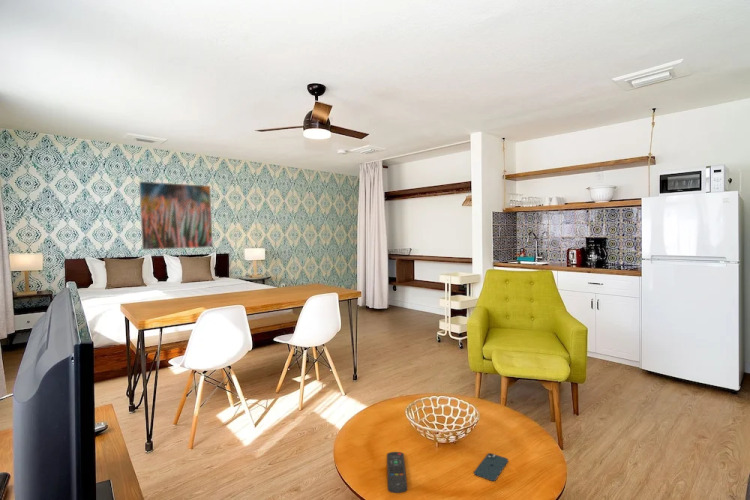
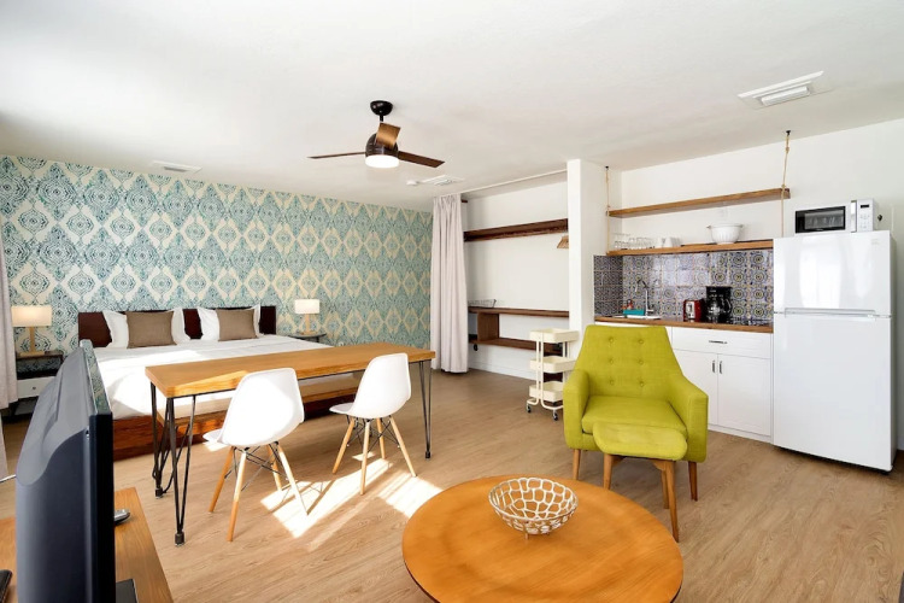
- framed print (177, 216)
- smartphone (491, 466)
- remote control (396, 470)
